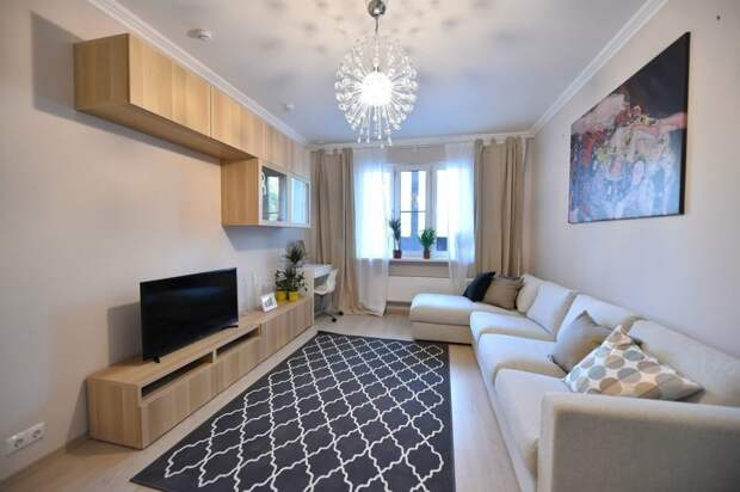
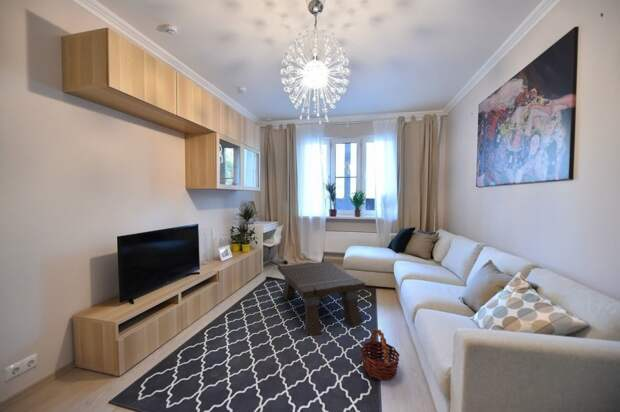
+ basket (379, 350)
+ coffee table (317, 290)
